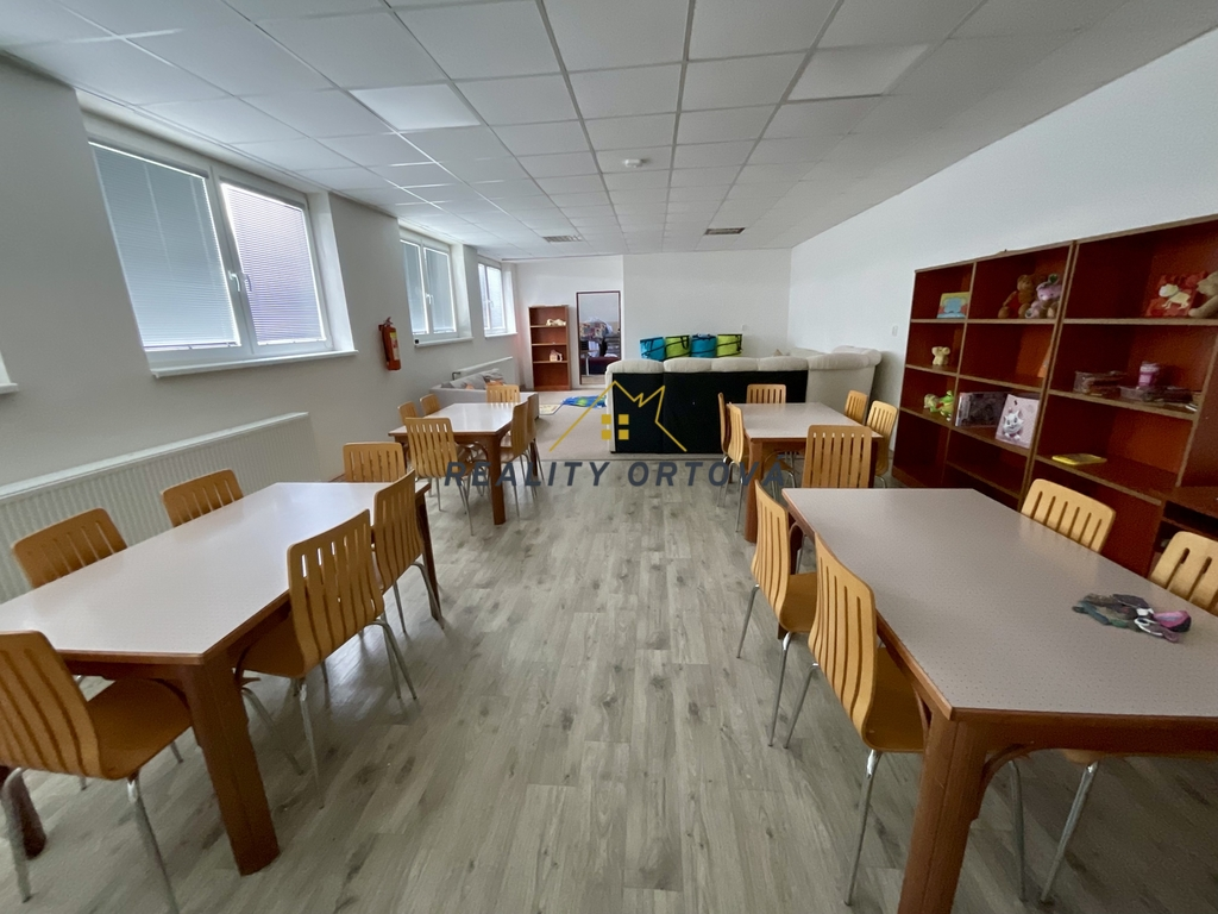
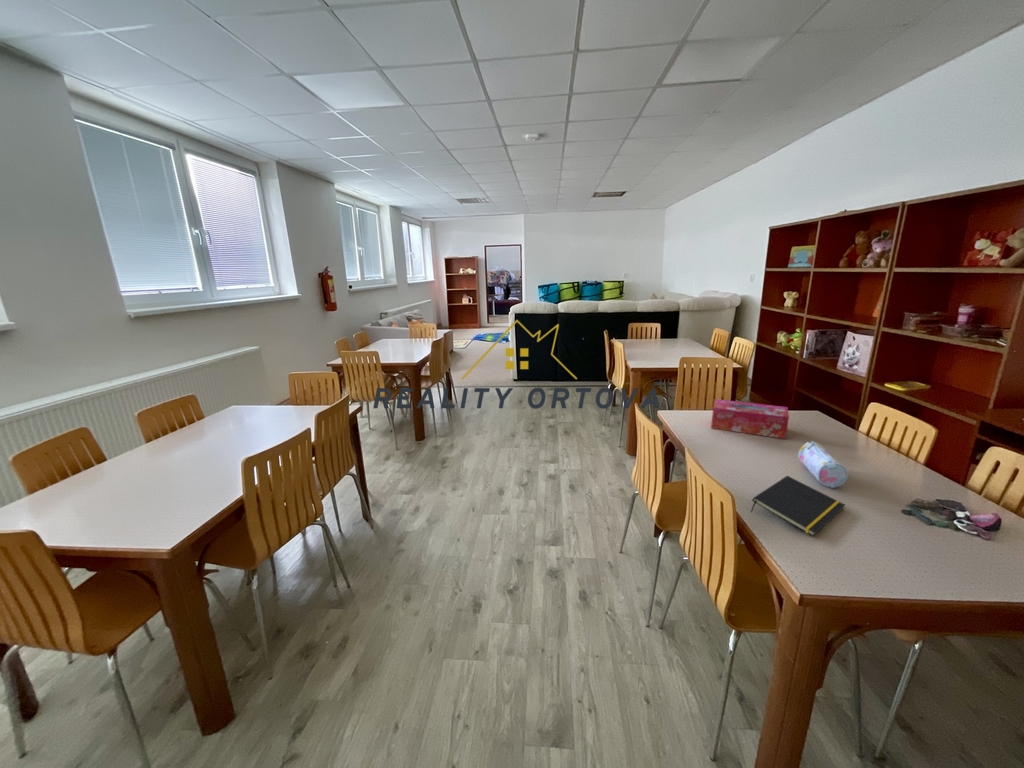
+ notepad (798, 502)
+ pencil case (821, 463)
+ tissue box (748, 417)
